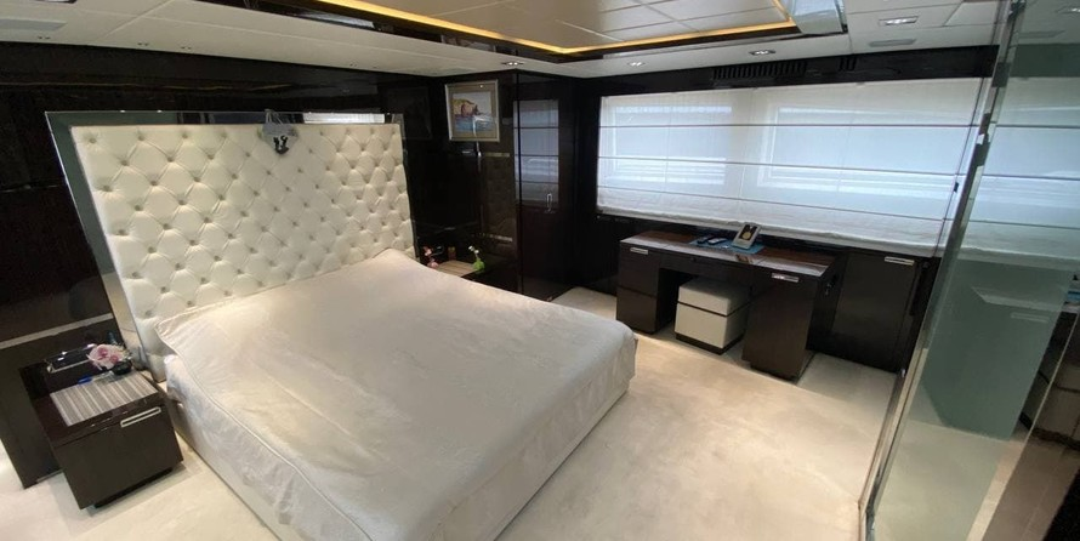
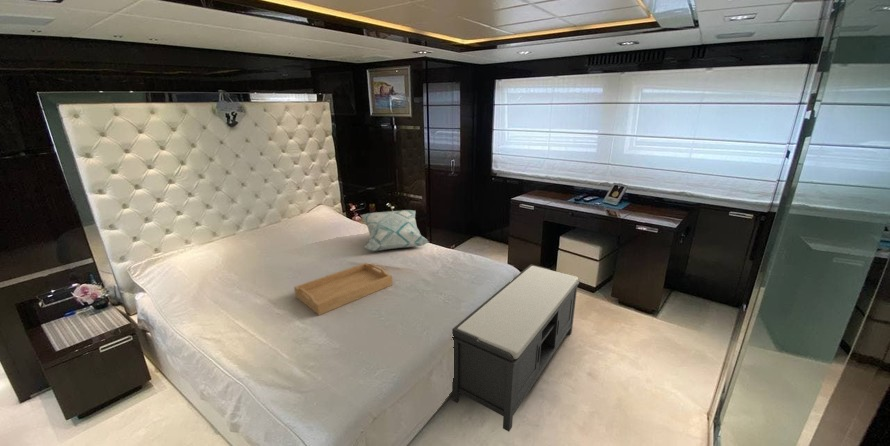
+ bench (522, 331)
+ serving tray (345, 284)
+ decorative pillow (392, 229)
